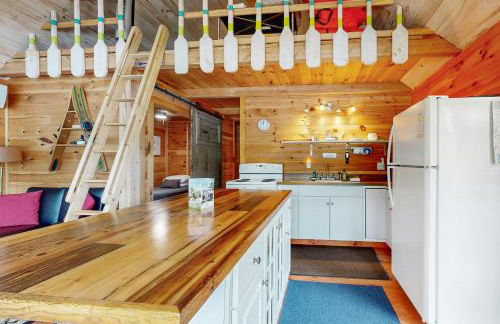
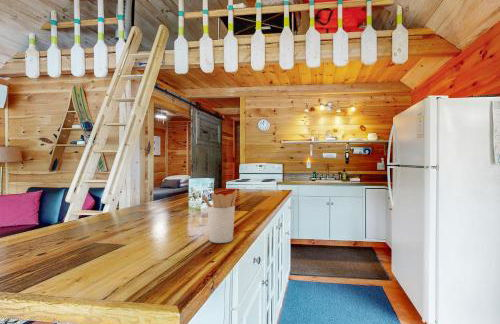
+ utensil holder (221, 215)
